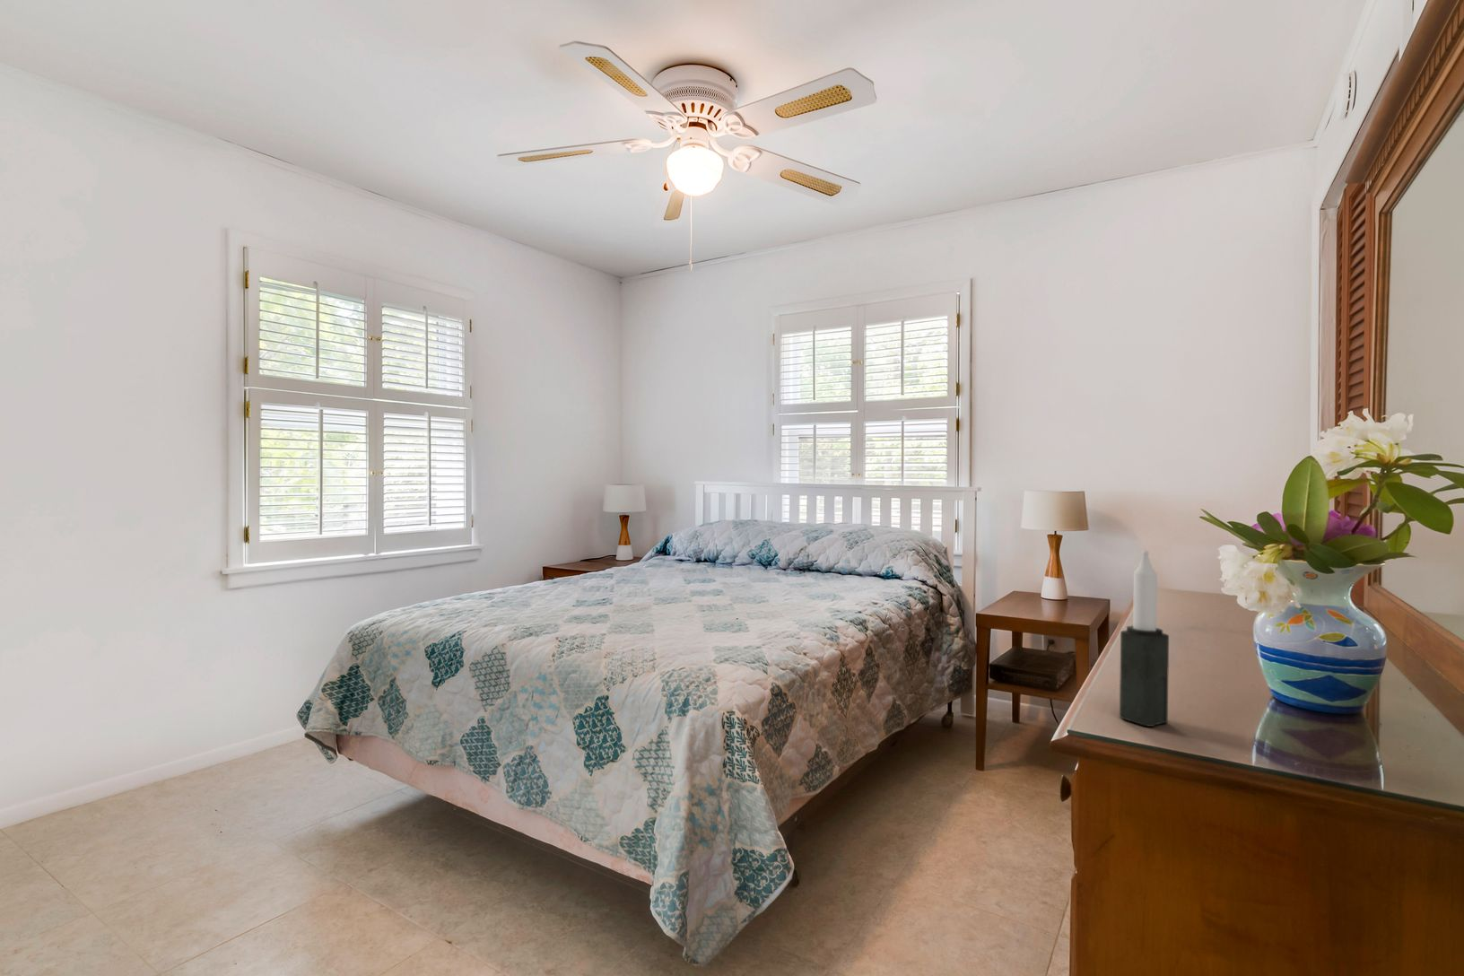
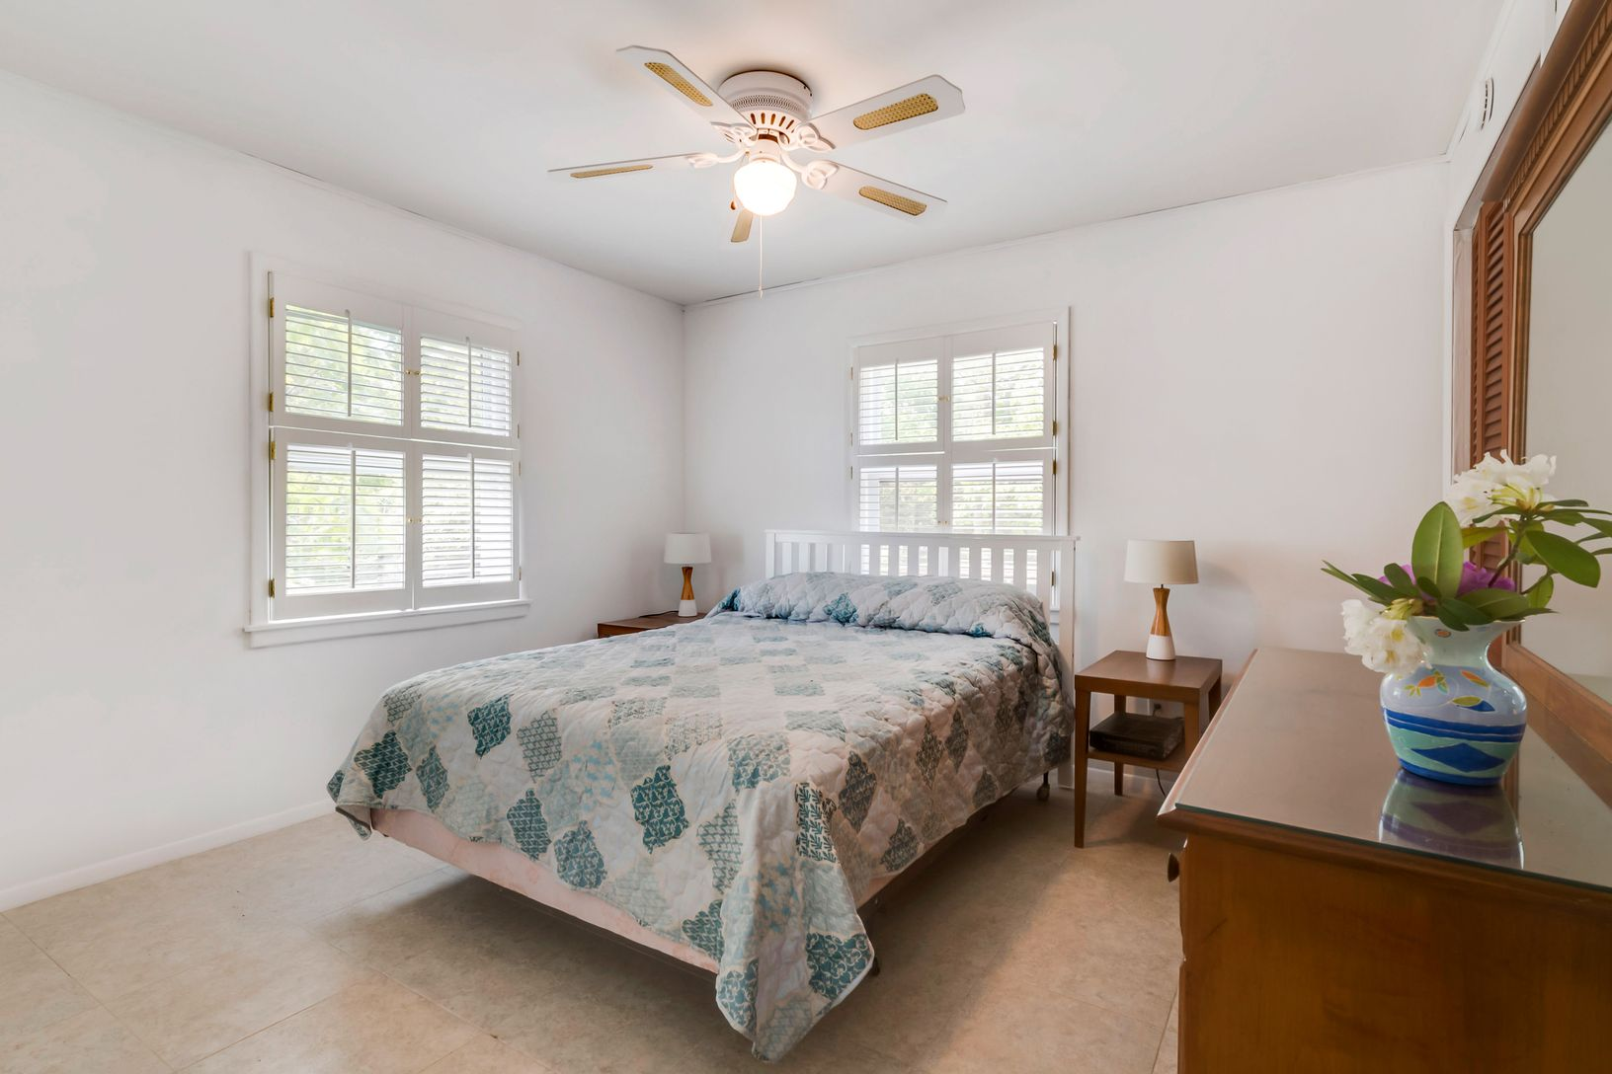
- candle (1144, 634)
